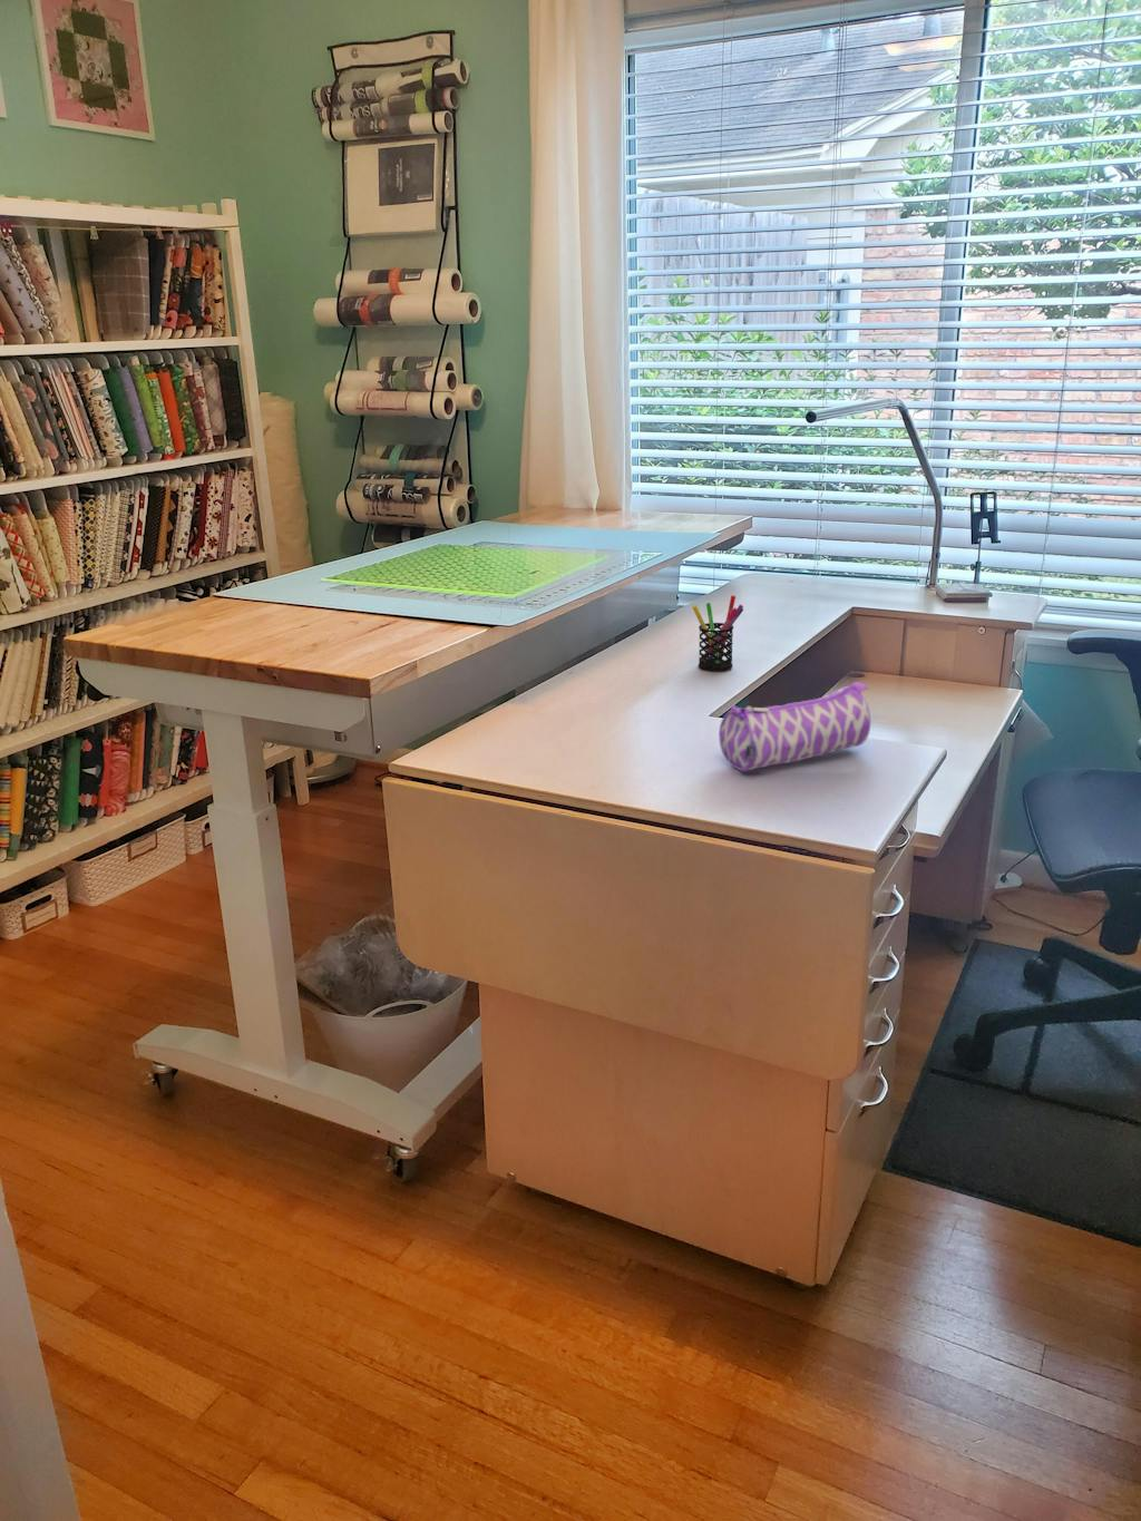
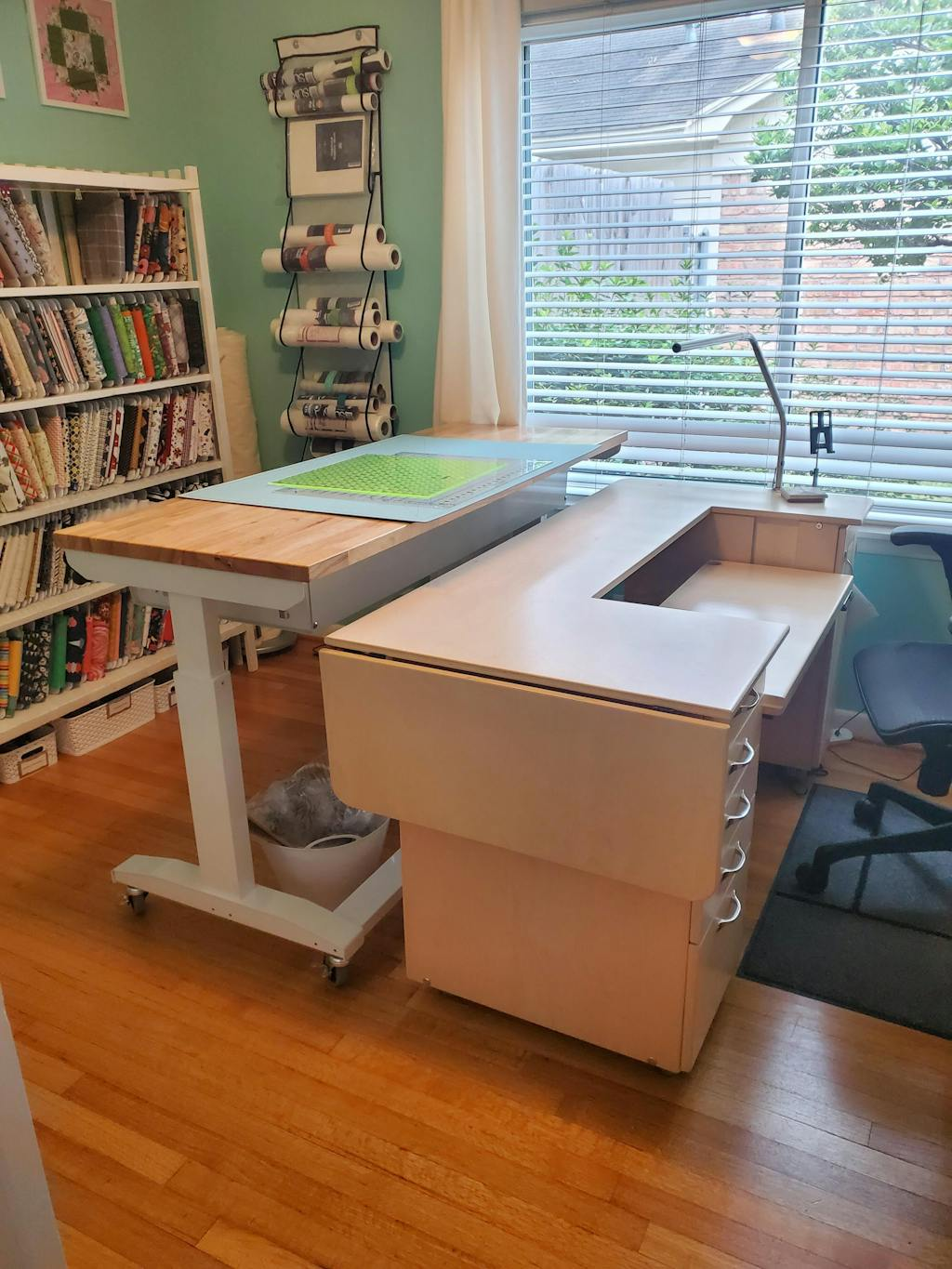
- pencil case (793, 725)
- pen holder (717, 630)
